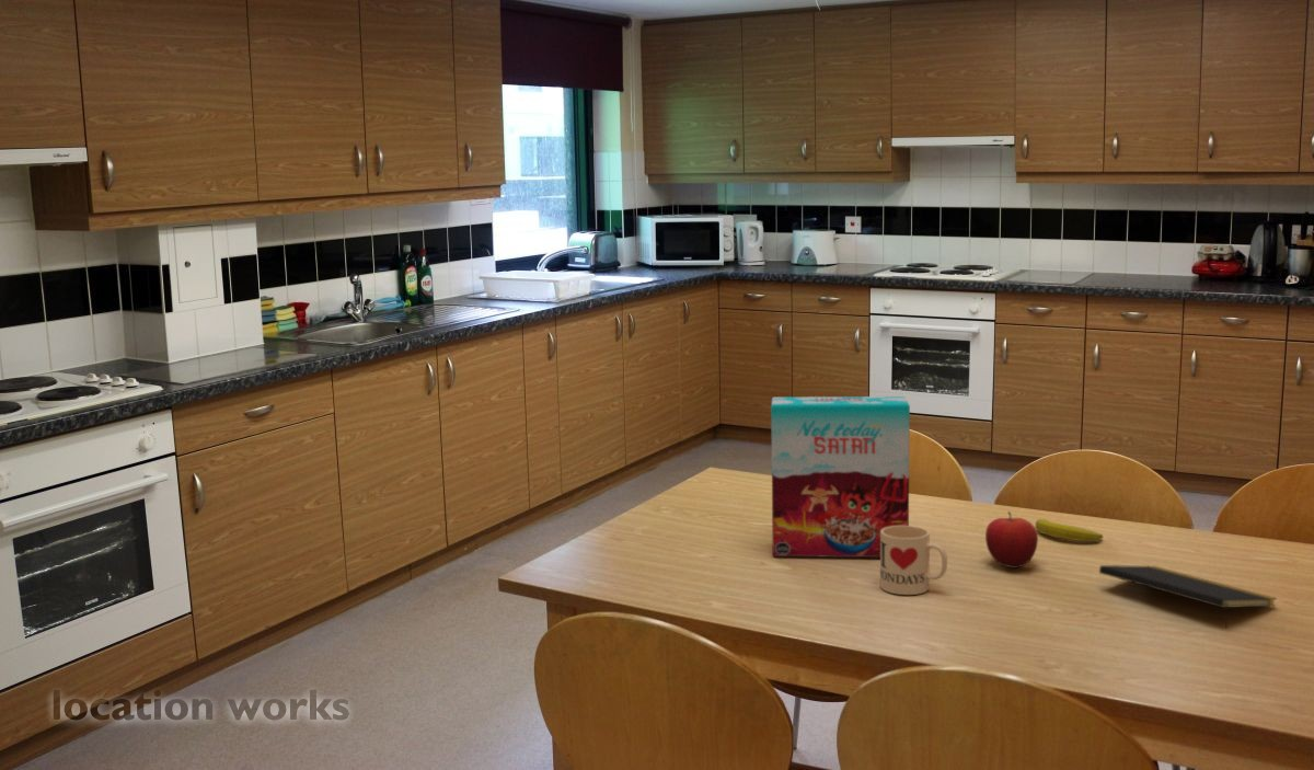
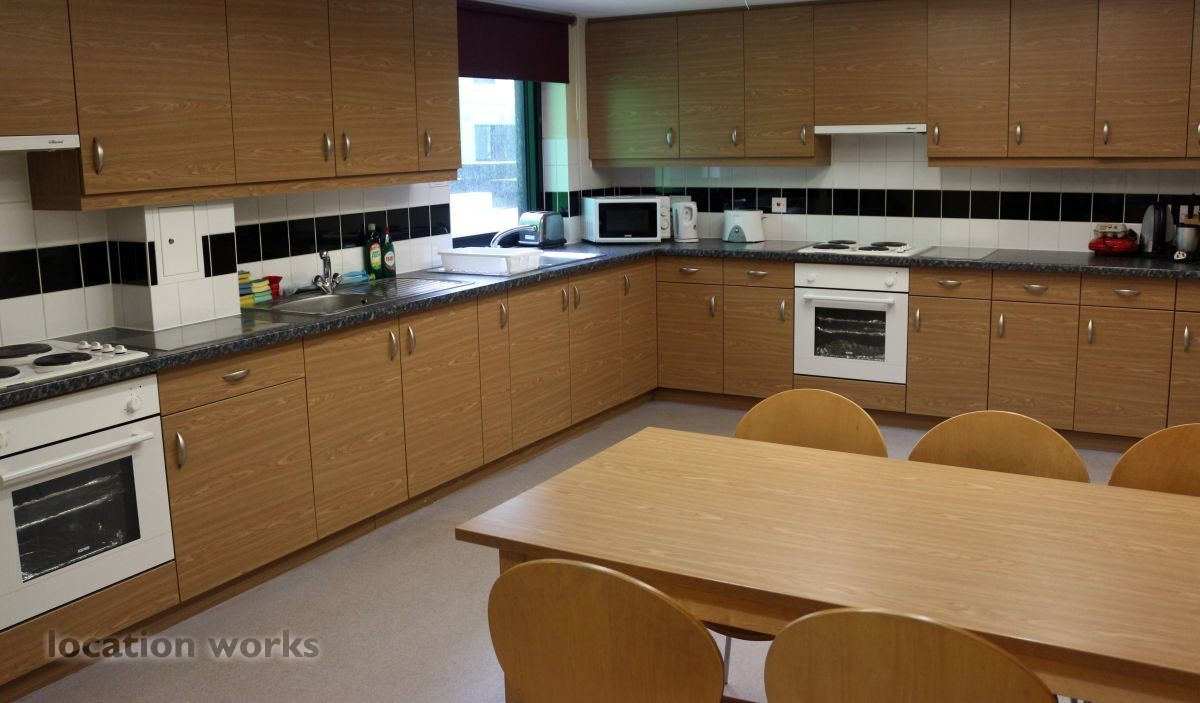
- fruit (1012, 539)
- mug (913, 561)
- banana (1065, 529)
- notepad (1186, 585)
- cereal box (839, 475)
